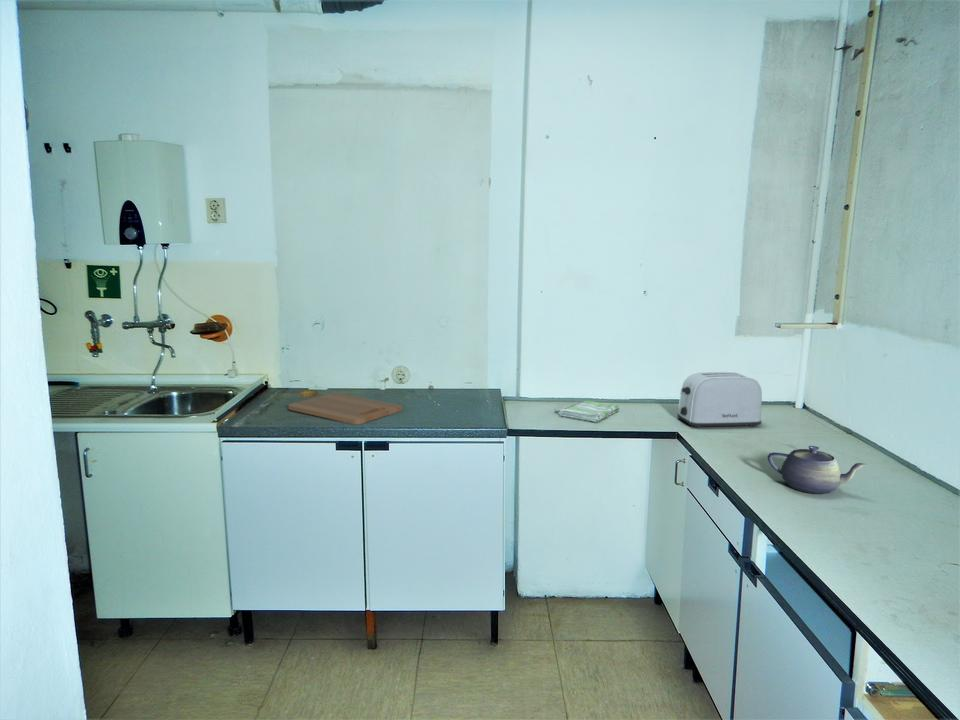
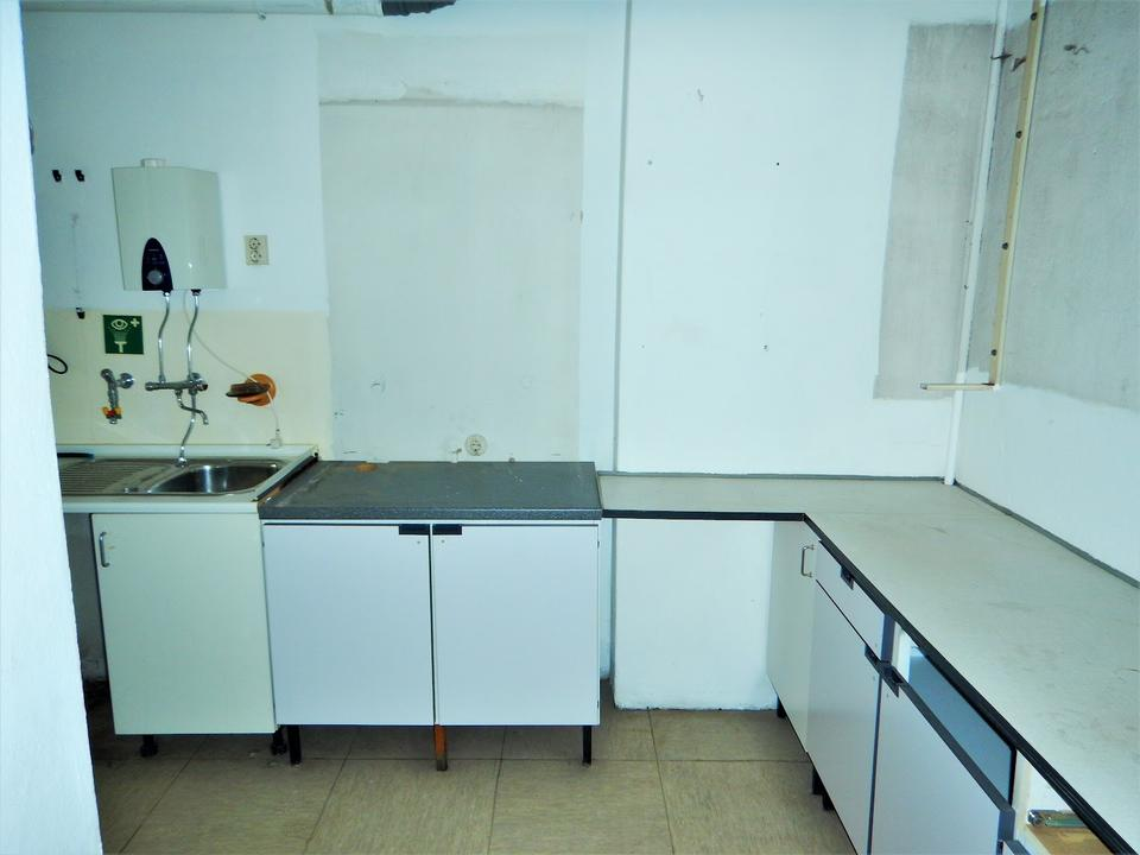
- cutting board (345, 407)
- teapot (814, 467)
- dish towel (589, 409)
- toaster (718, 398)
